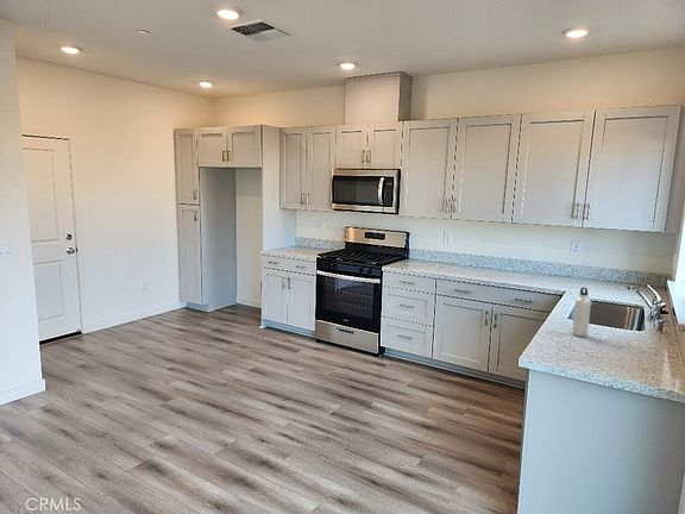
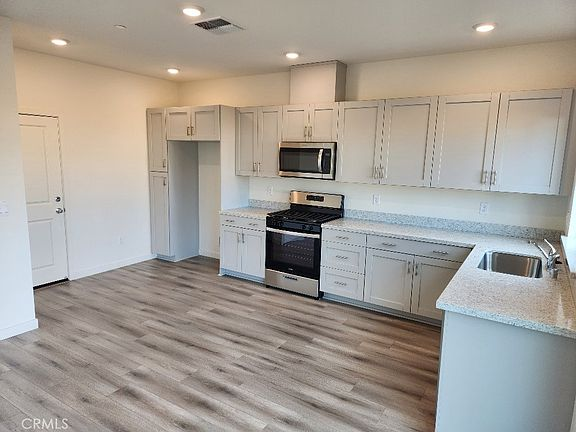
- water bottle (582, 311)
